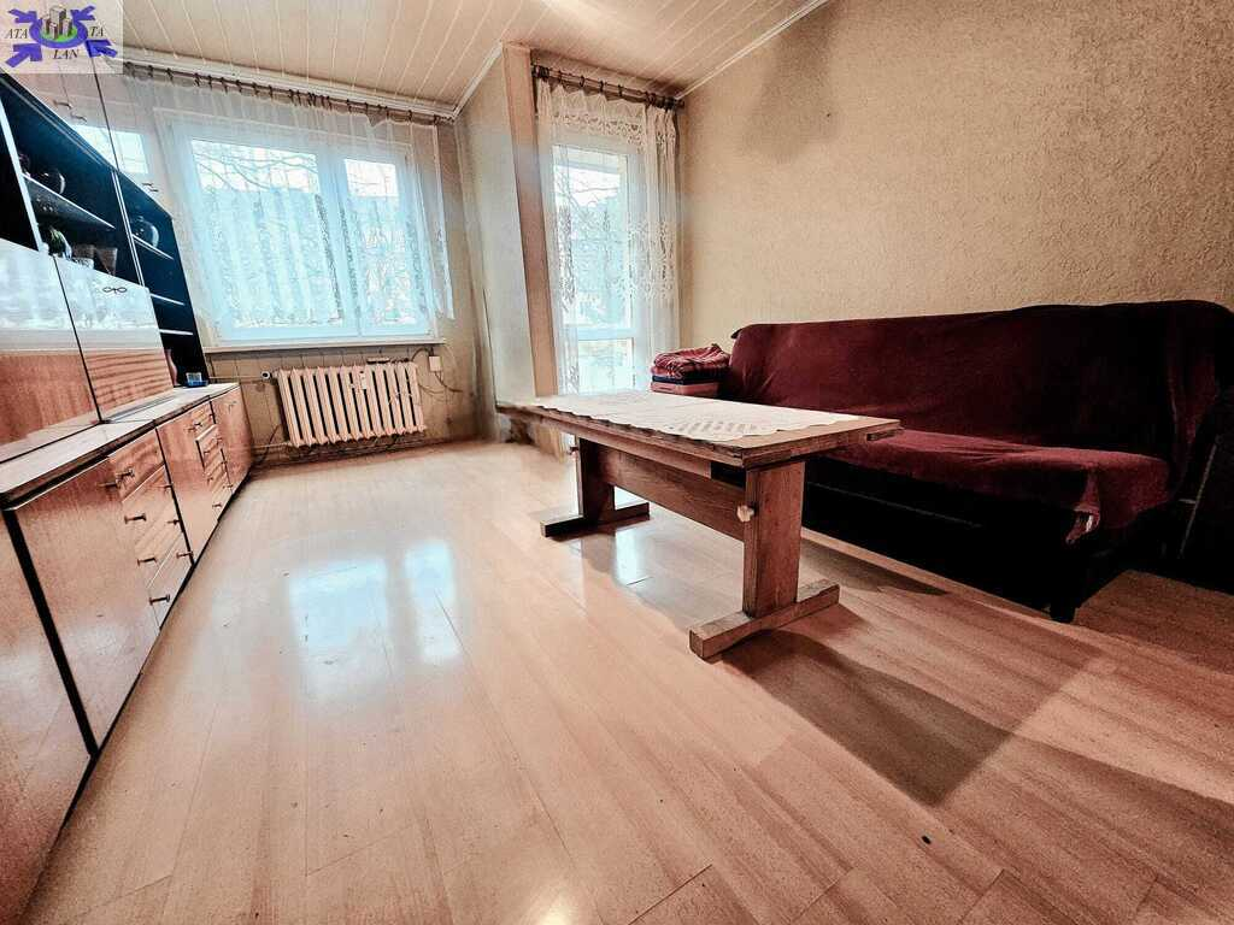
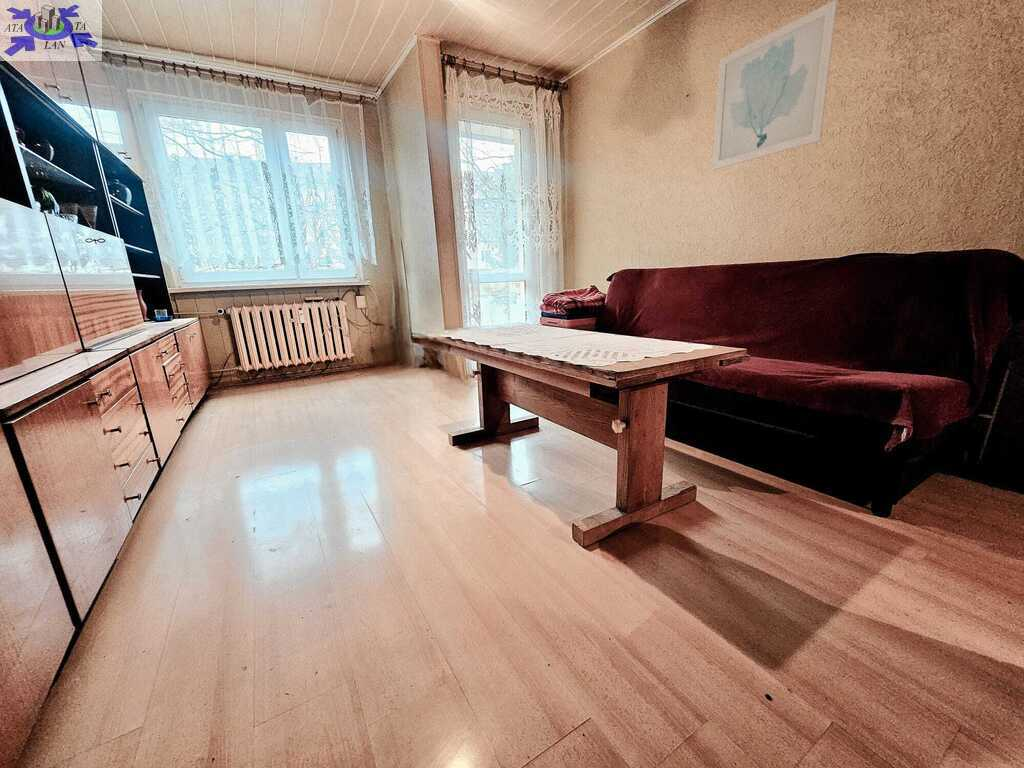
+ wall art (766, 97)
